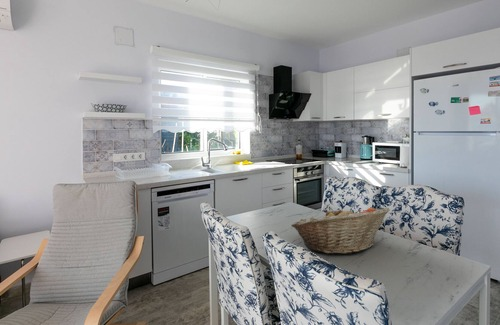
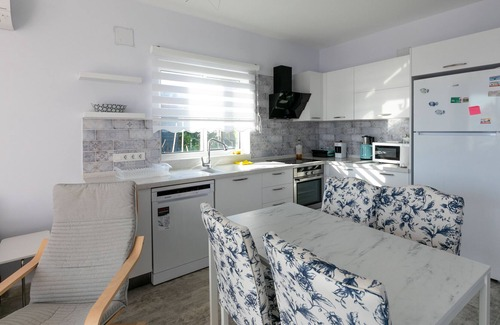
- fruit basket (340, 225)
